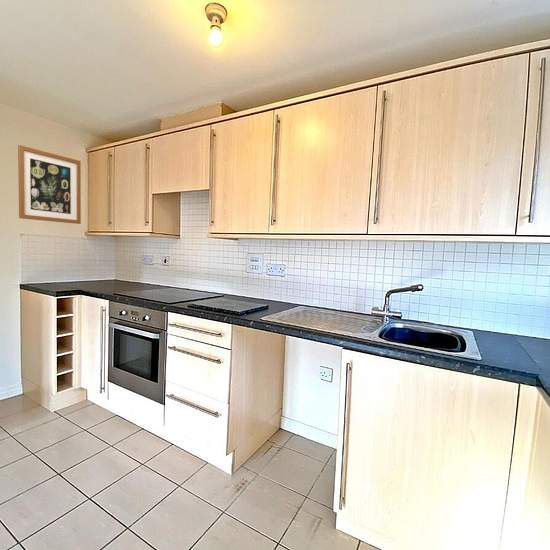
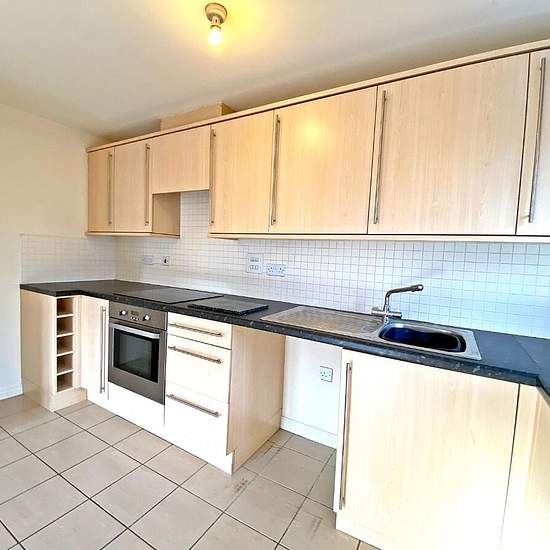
- wall art (51, 187)
